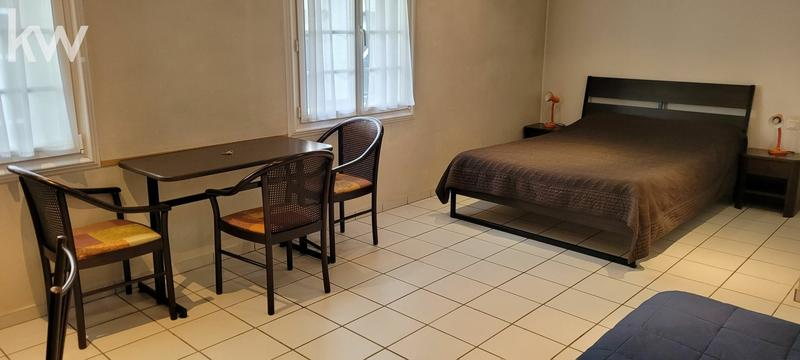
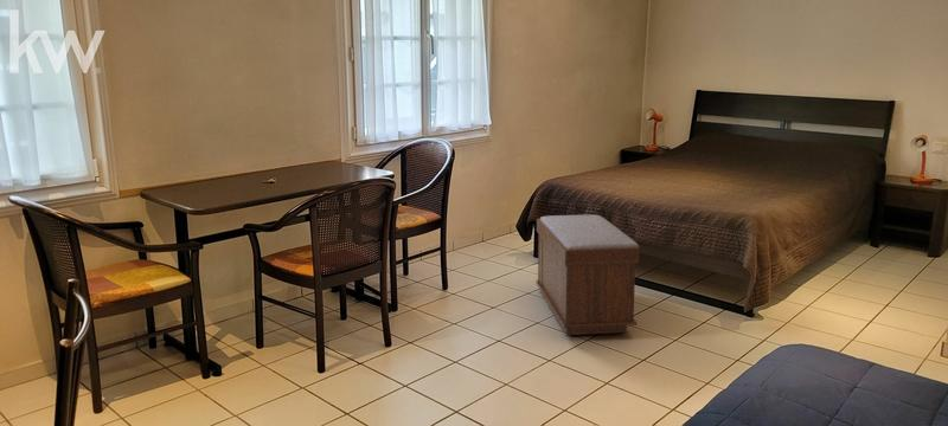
+ bench (583, 269)
